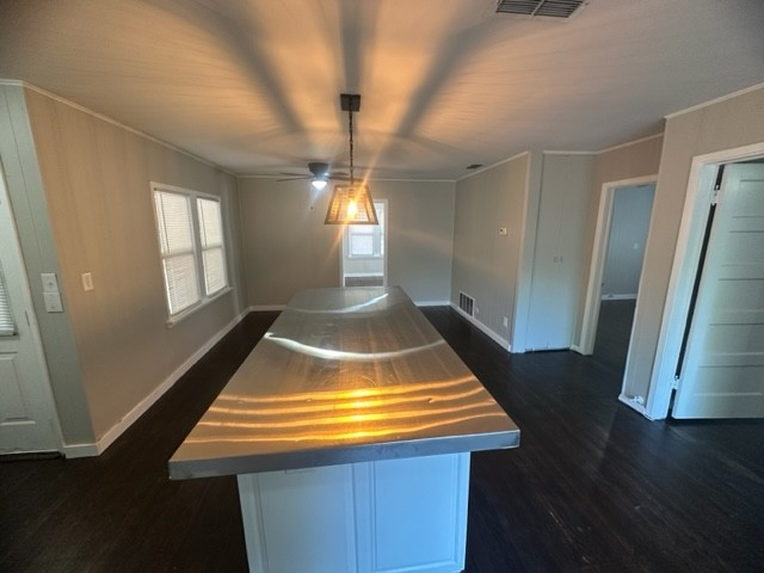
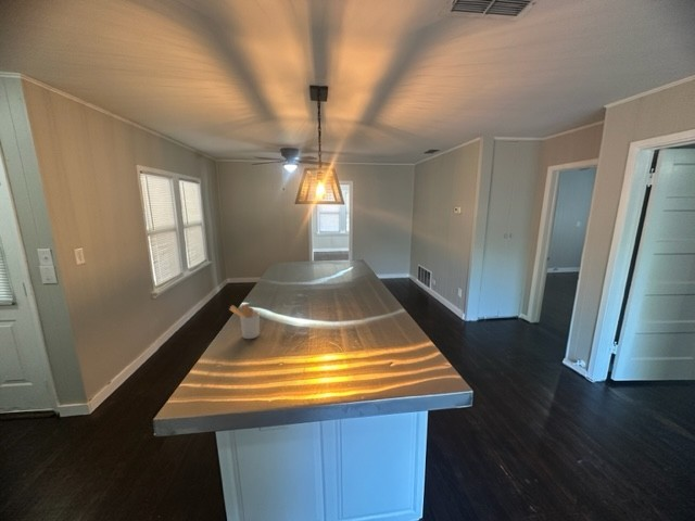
+ utensil holder (244, 320)
